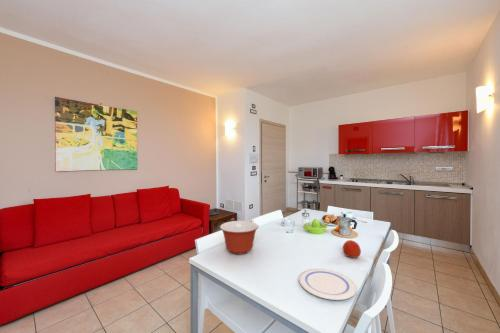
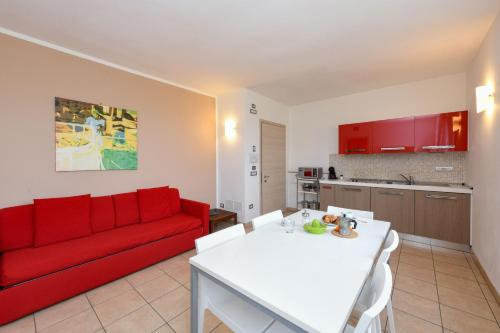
- mixing bowl (239, 238)
- apple (351, 247)
- plate (326, 282)
